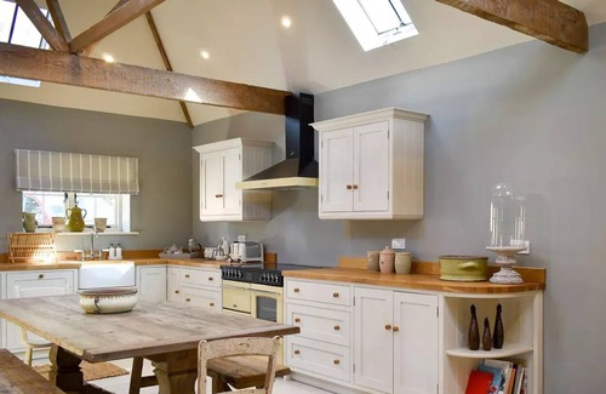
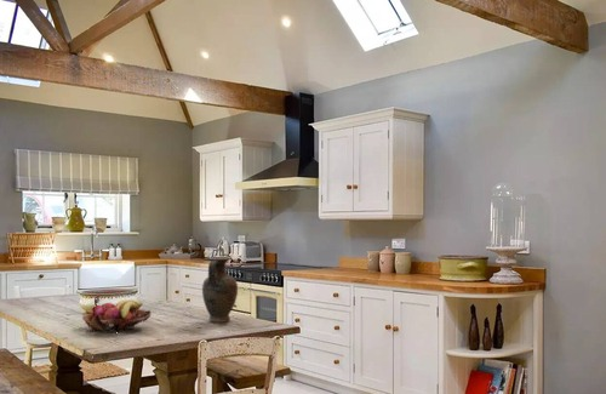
+ fruit basket (118, 314)
+ vase (219, 289)
